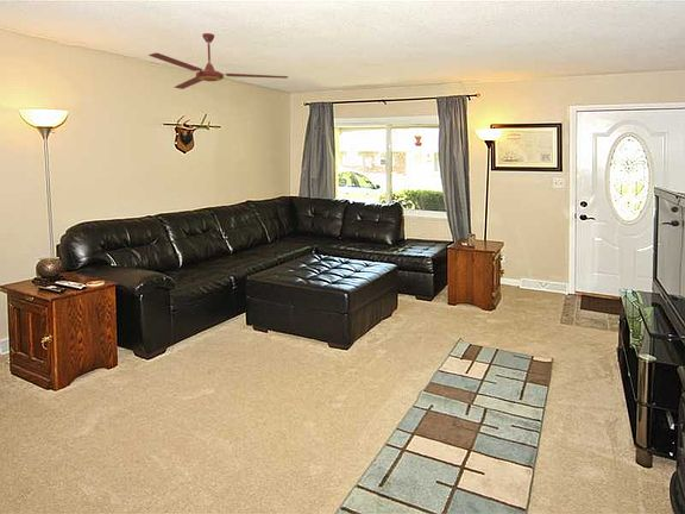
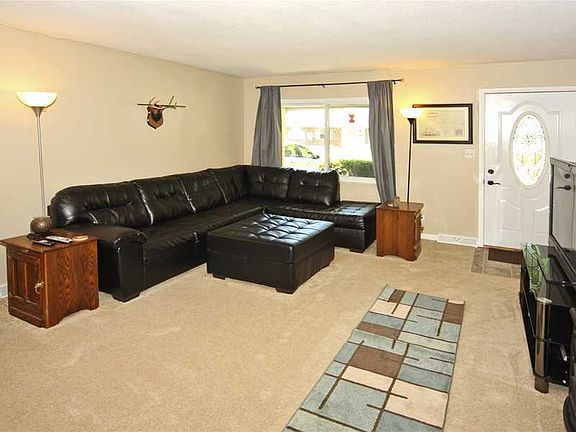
- ceiling fan (212, 65)
